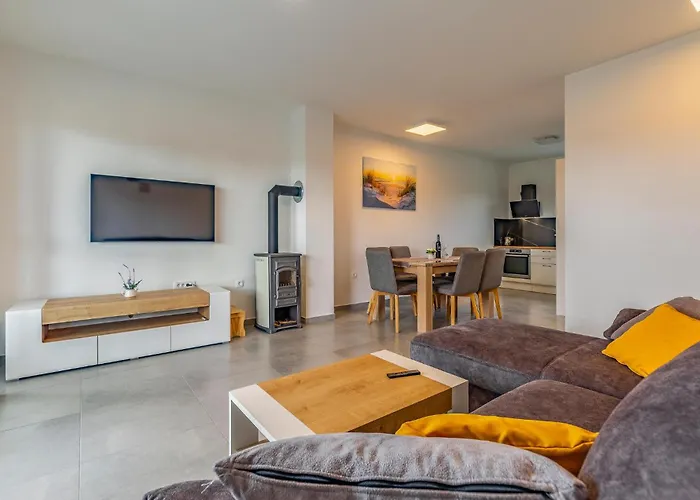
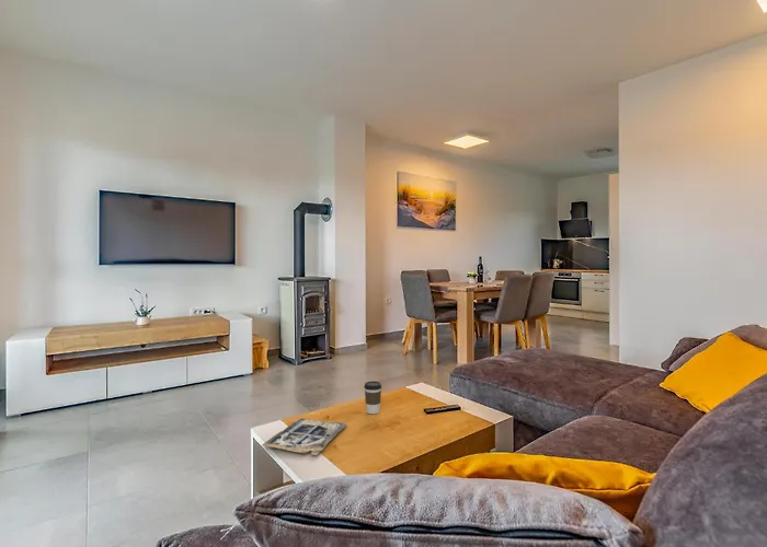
+ magazine (307, 434)
+ coffee cup (373, 397)
